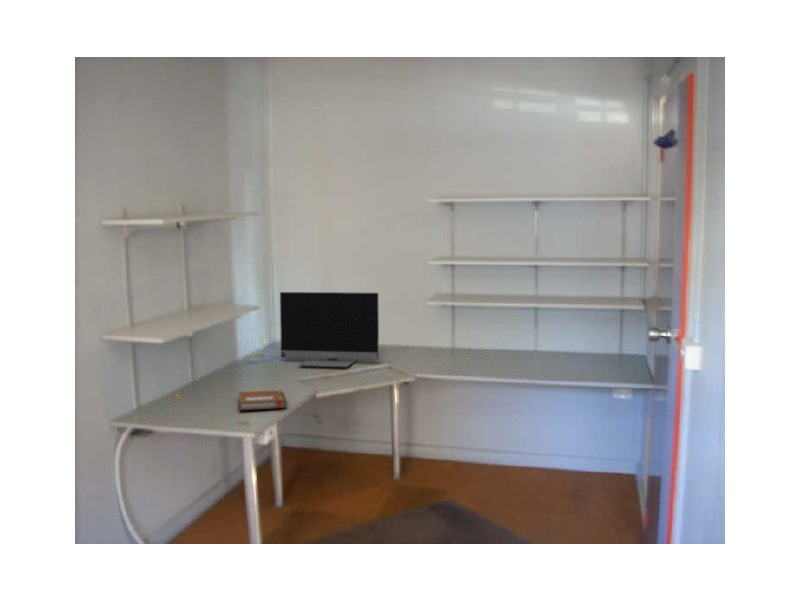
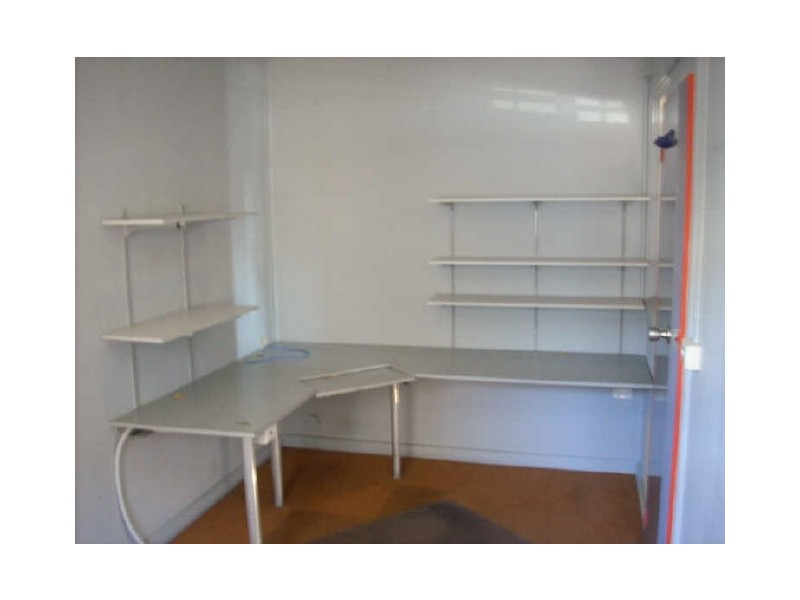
- notebook (262, 399)
- monitor (329, 327)
